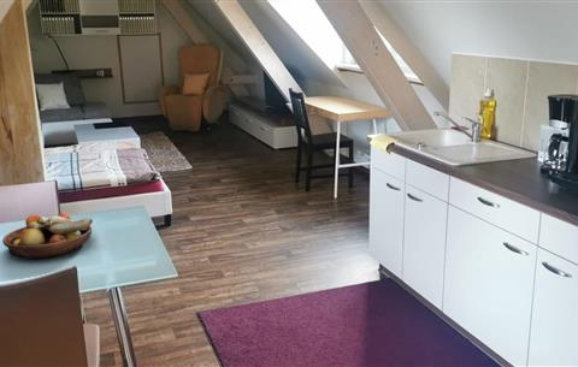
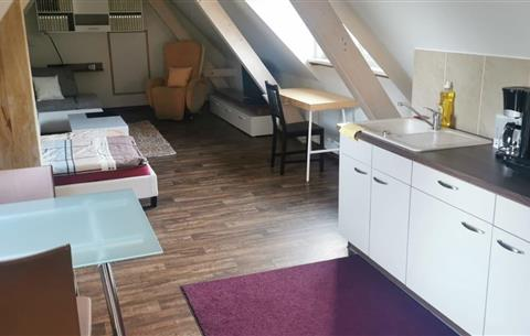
- fruit bowl (48, 229)
